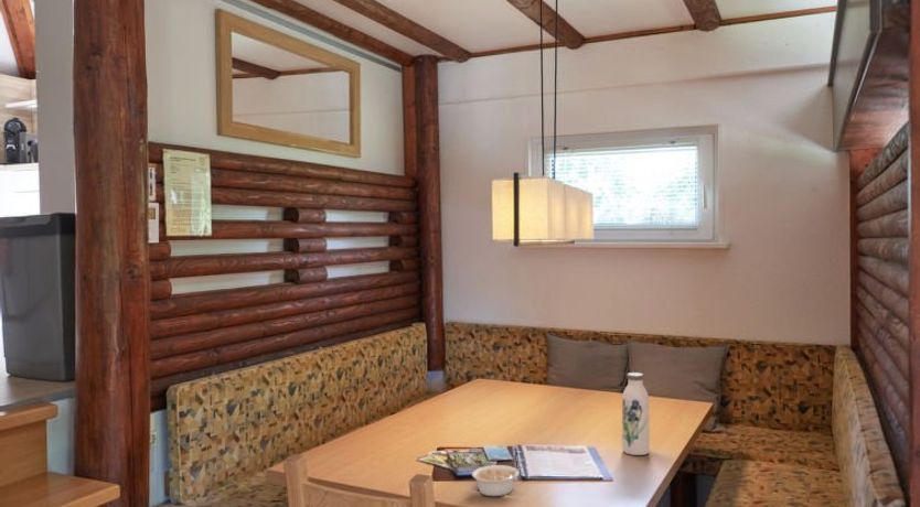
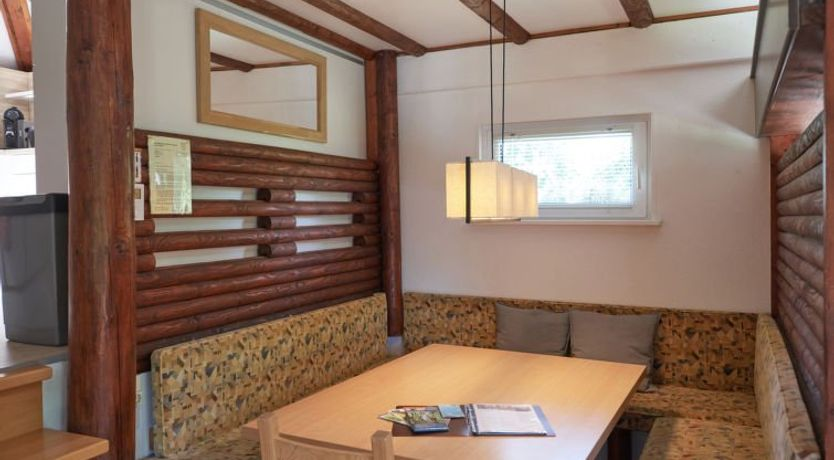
- water bottle (635, 412)
- legume (496, 478)
